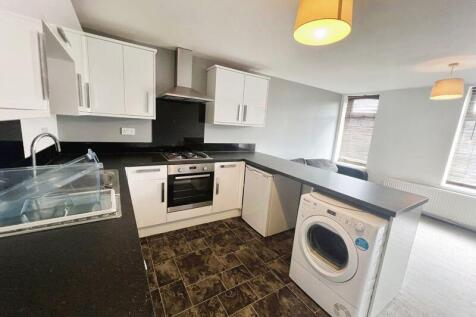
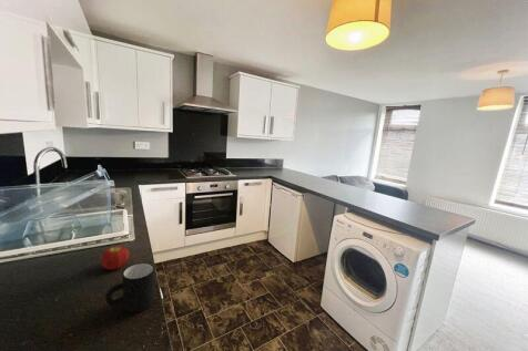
+ mug (131, 289)
+ fruit (114, 256)
